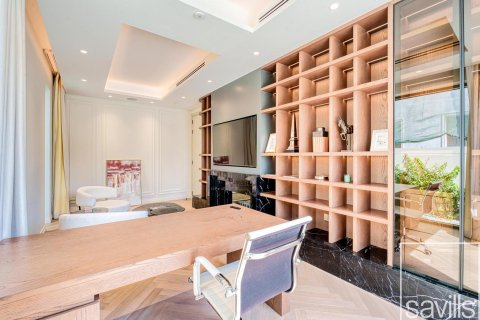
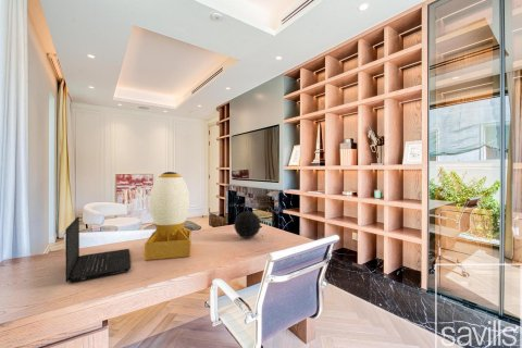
+ laptop (107, 251)
+ decorative orb (247, 224)
+ desk lamp (170, 211)
